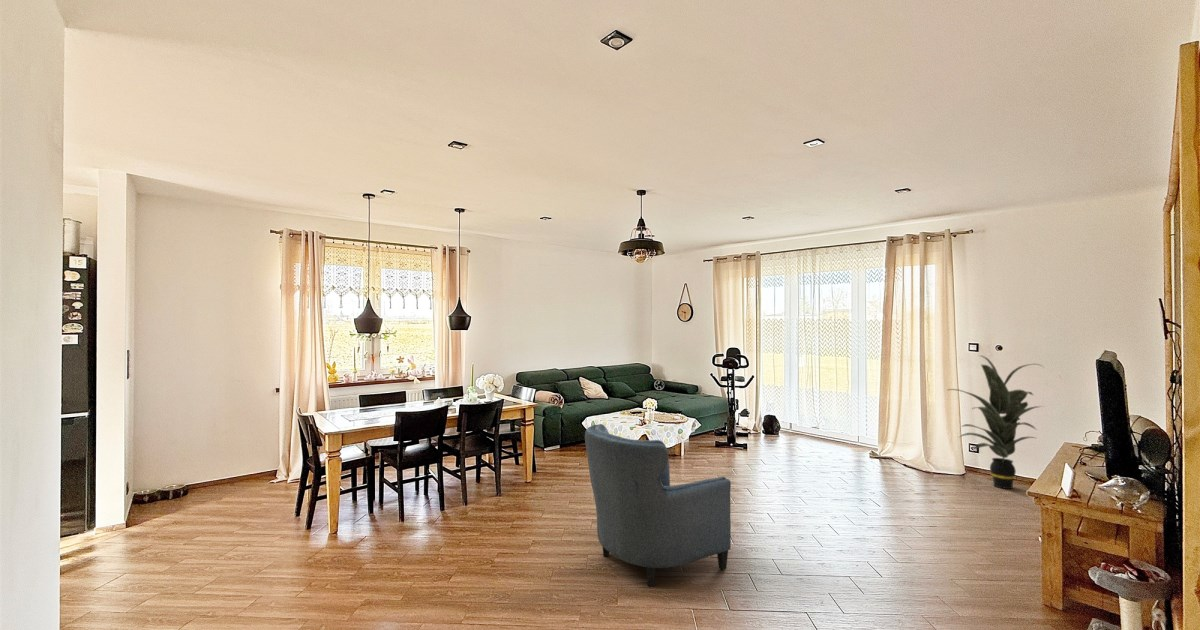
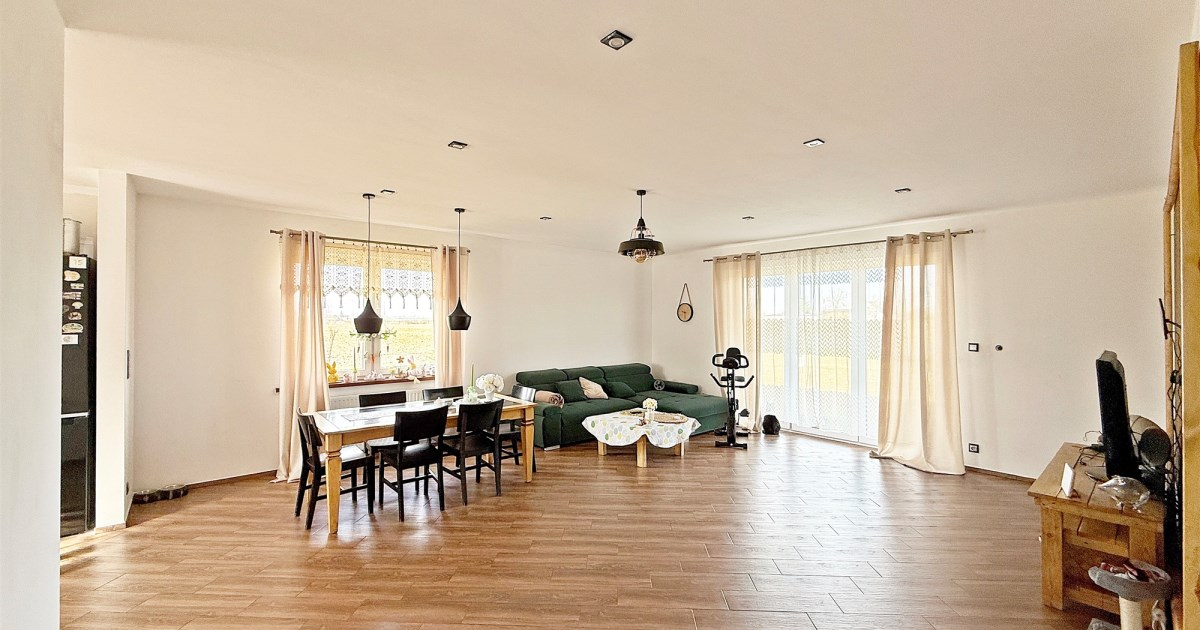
- indoor plant (997, 420)
- armchair (649, 494)
